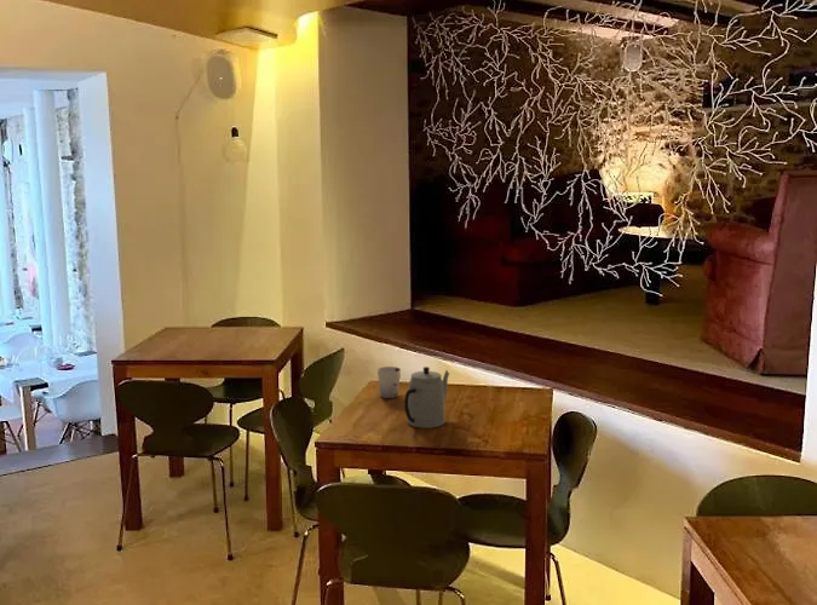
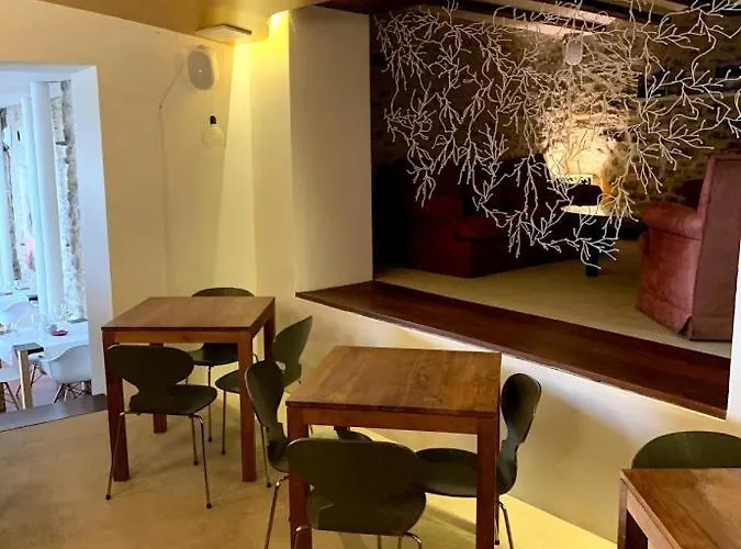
- cup (391, 381)
- teapot (427, 393)
